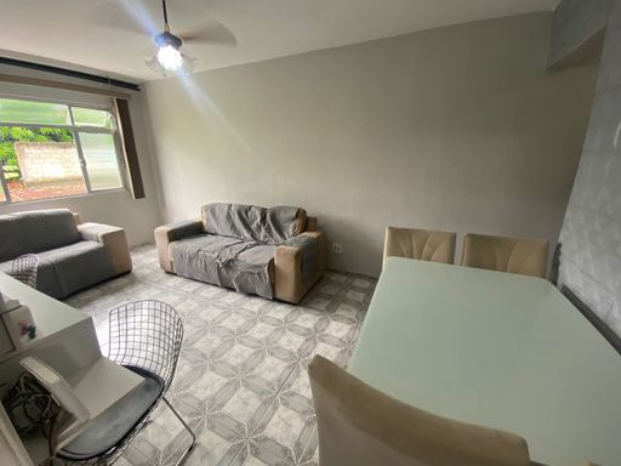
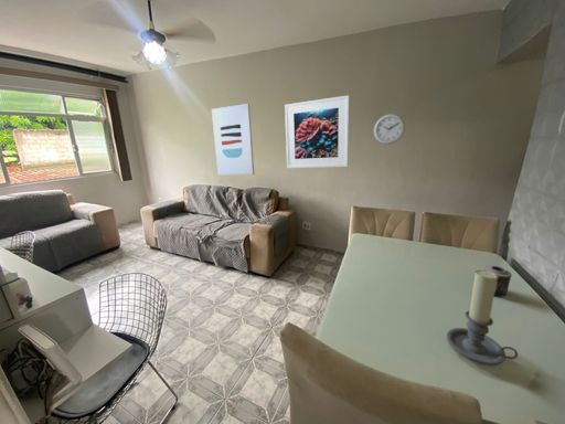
+ wall clock (388, 129)
+ candle (497, 279)
+ wall art (232, 141)
+ candle holder (486, 314)
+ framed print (315, 135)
